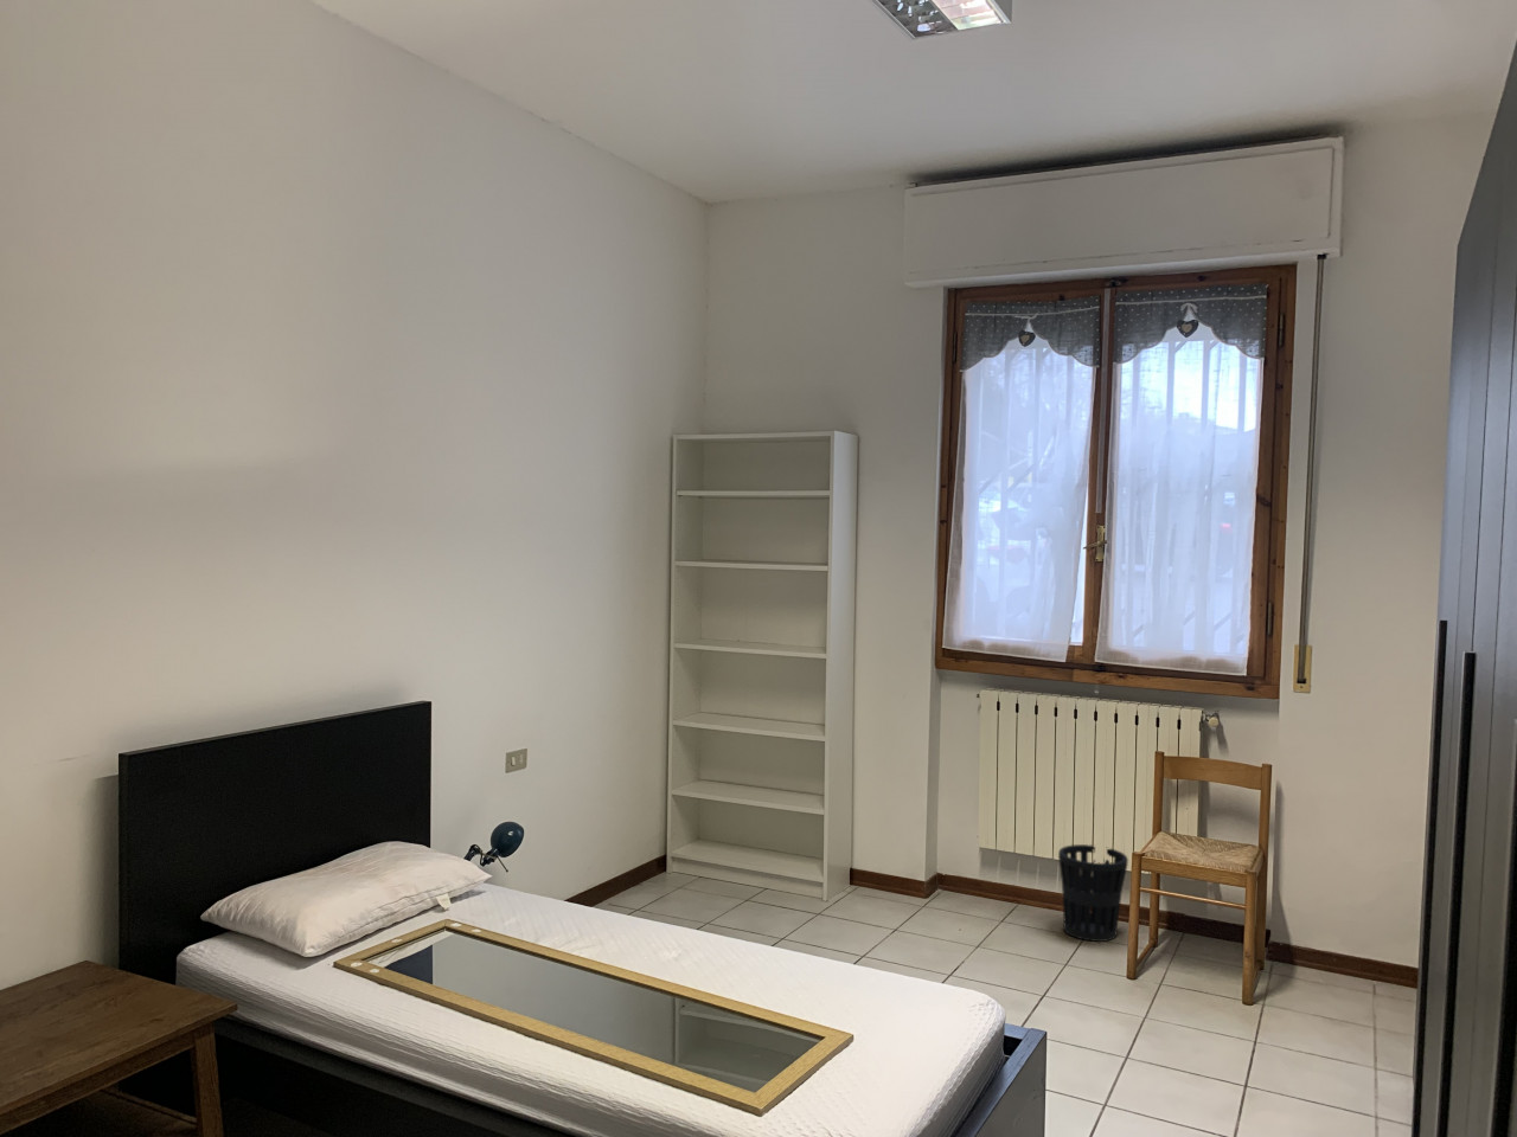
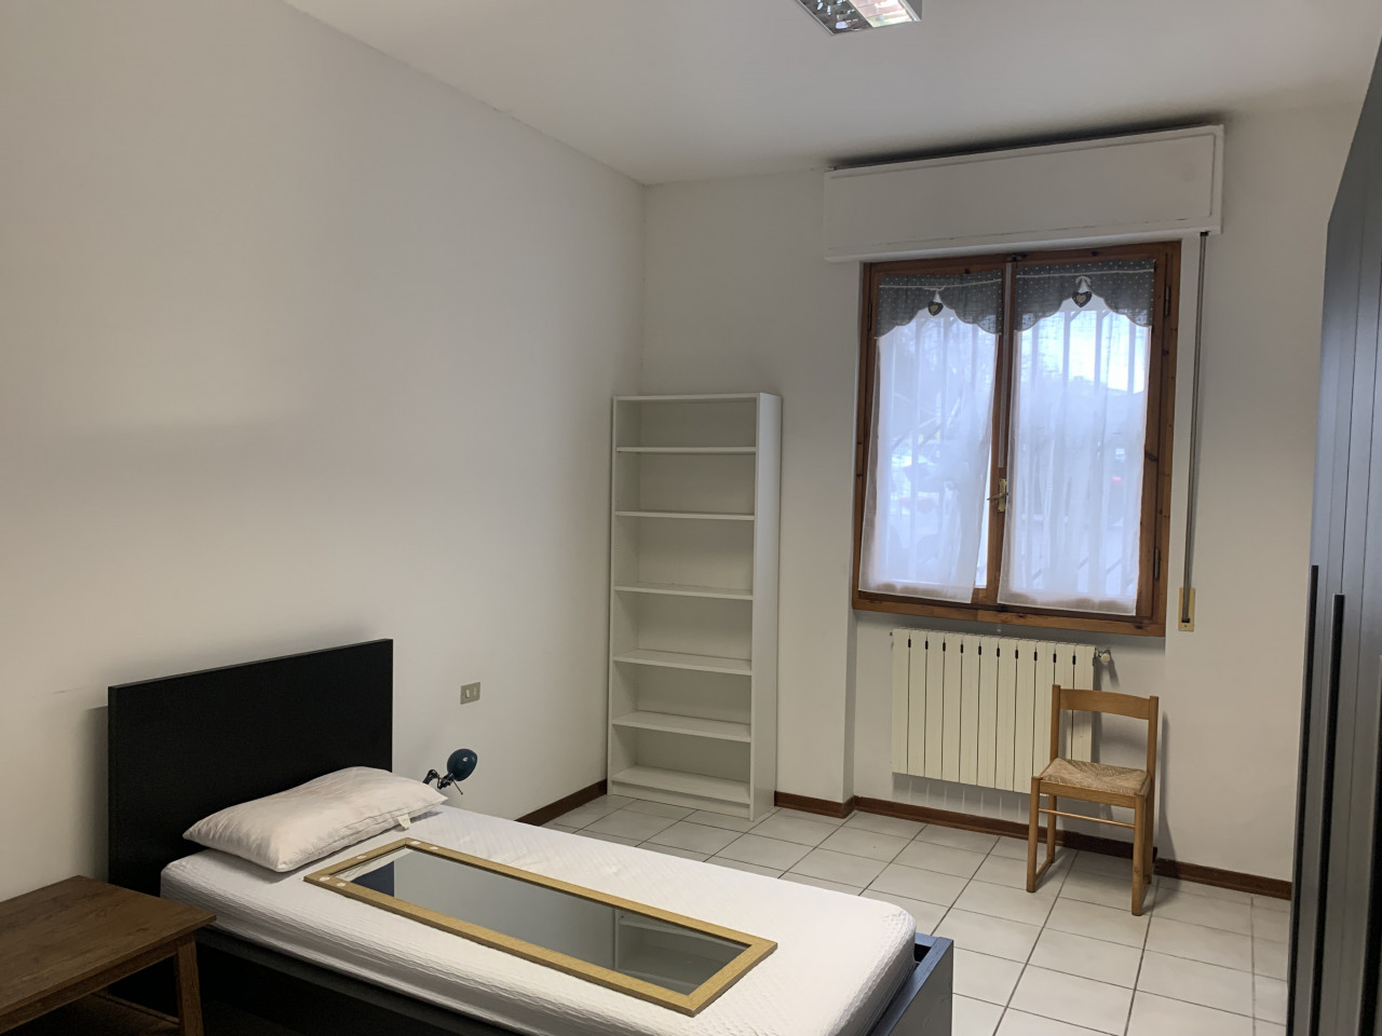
- wastebasket (1092, 892)
